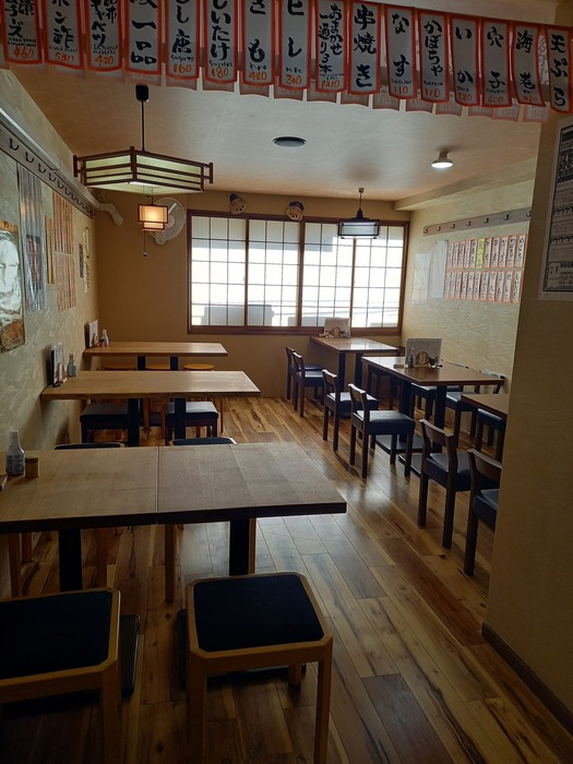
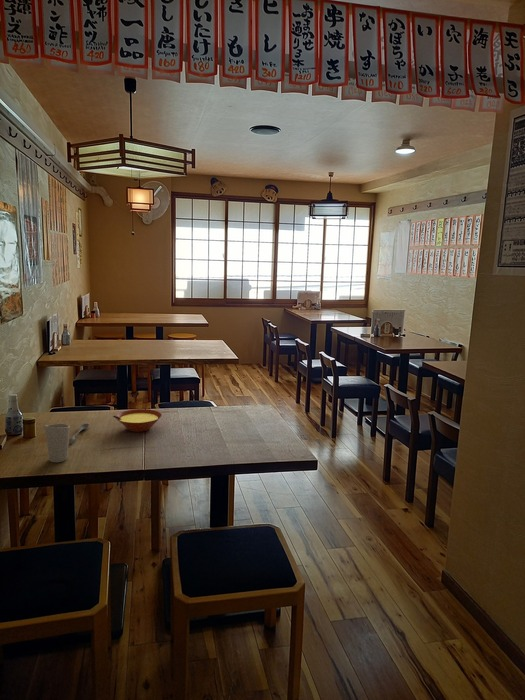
+ cup (57, 441)
+ soupspoon (79, 431)
+ soup bowl (137, 421)
